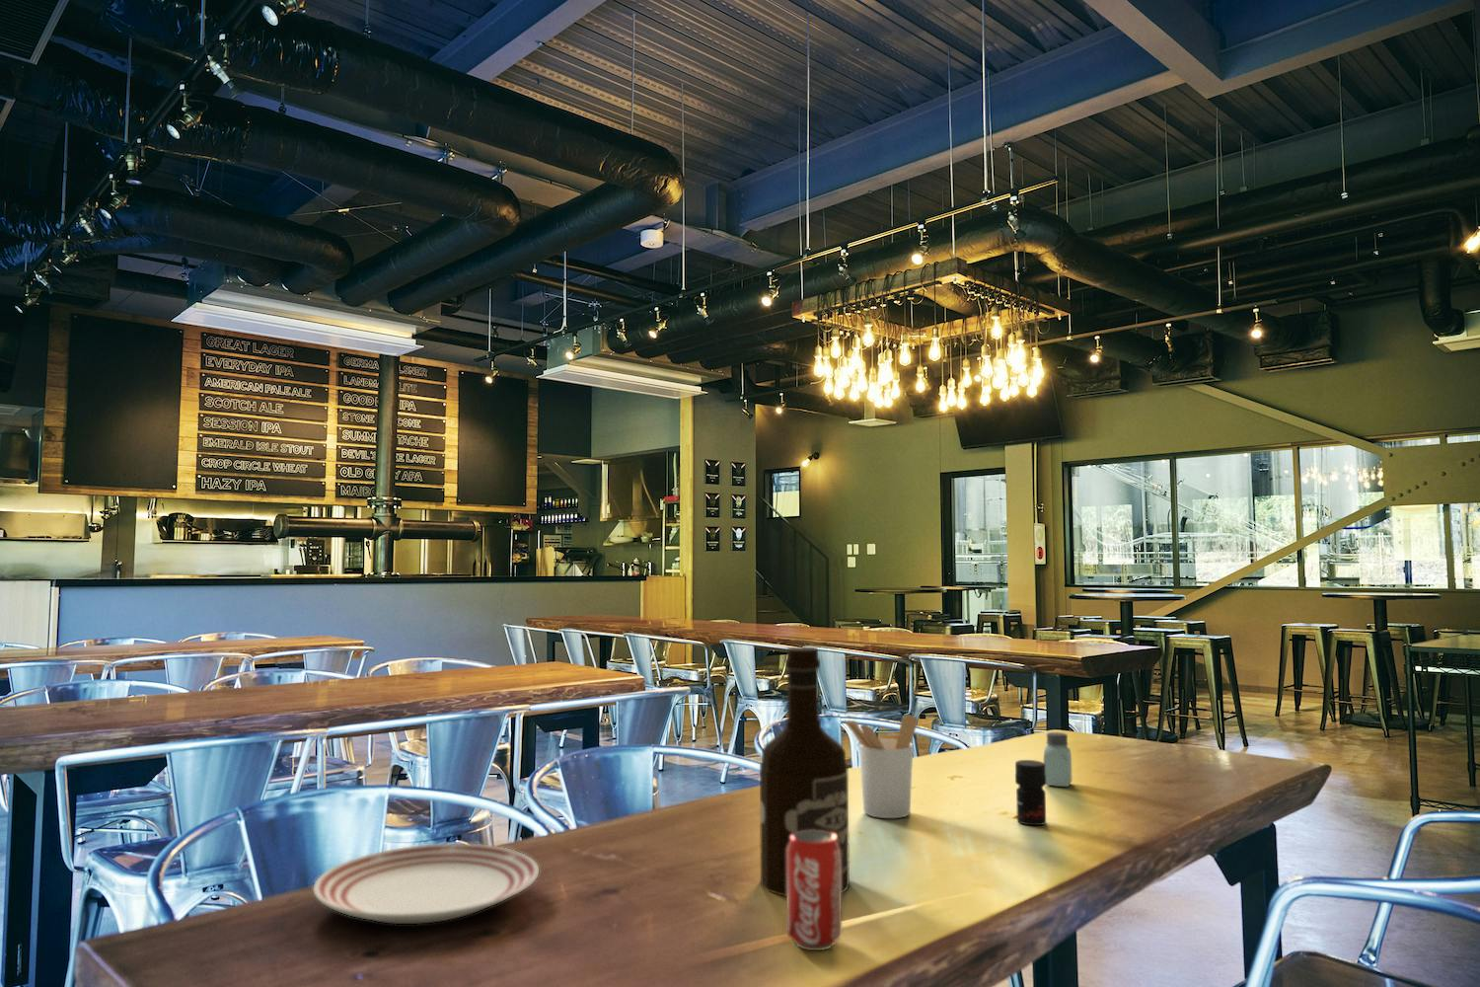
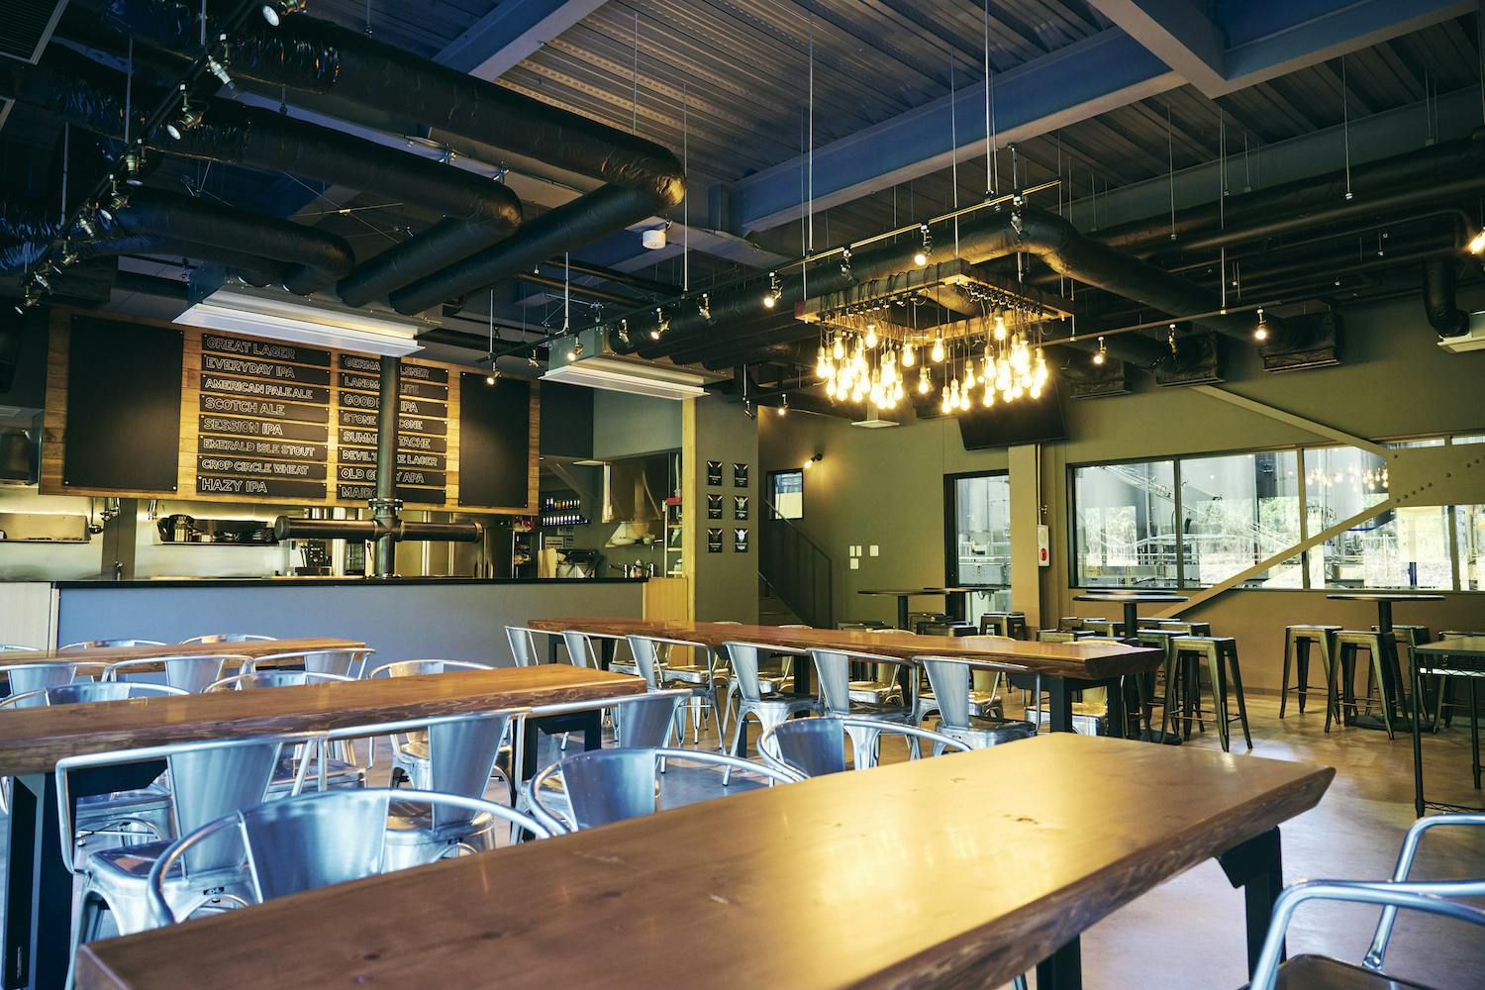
- utensil holder (878, 763)
- dinner plate (429, 885)
- beverage can (814, 888)
- saltshaker (1057, 758)
- alcohol (803, 764)
- jar (1030, 792)
